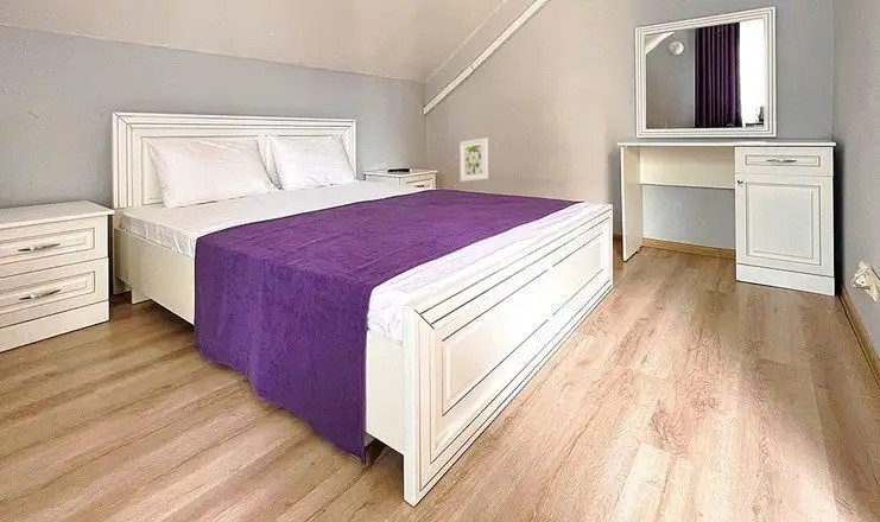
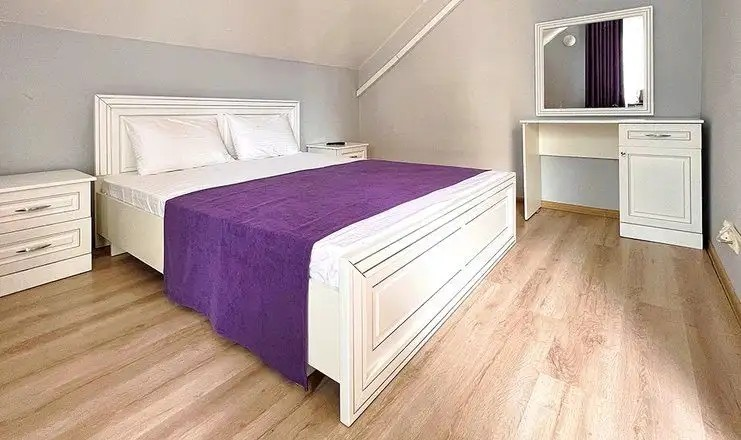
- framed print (473, 160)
